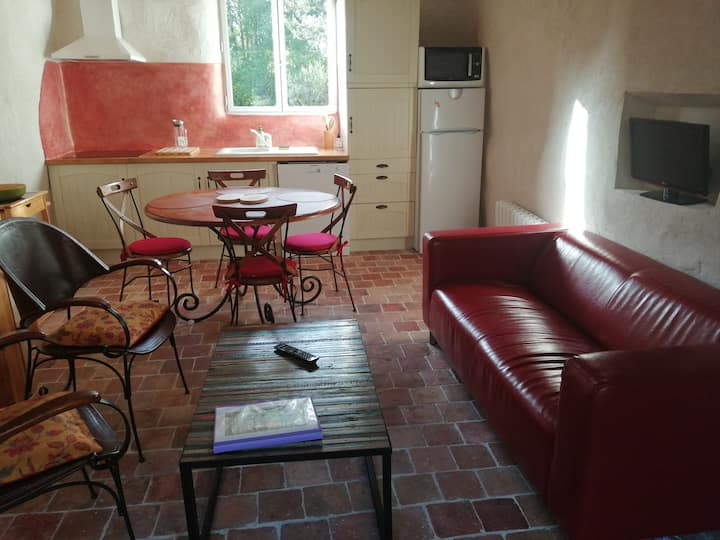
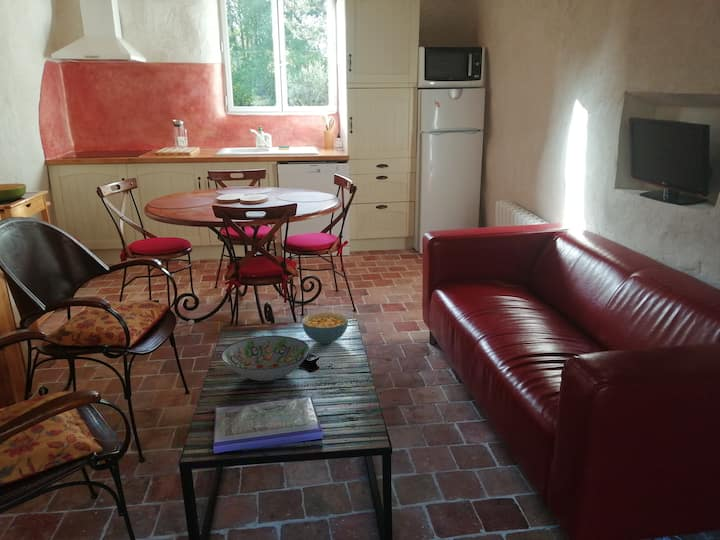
+ cereal bowl (325, 330)
+ decorative bowl (266, 363)
